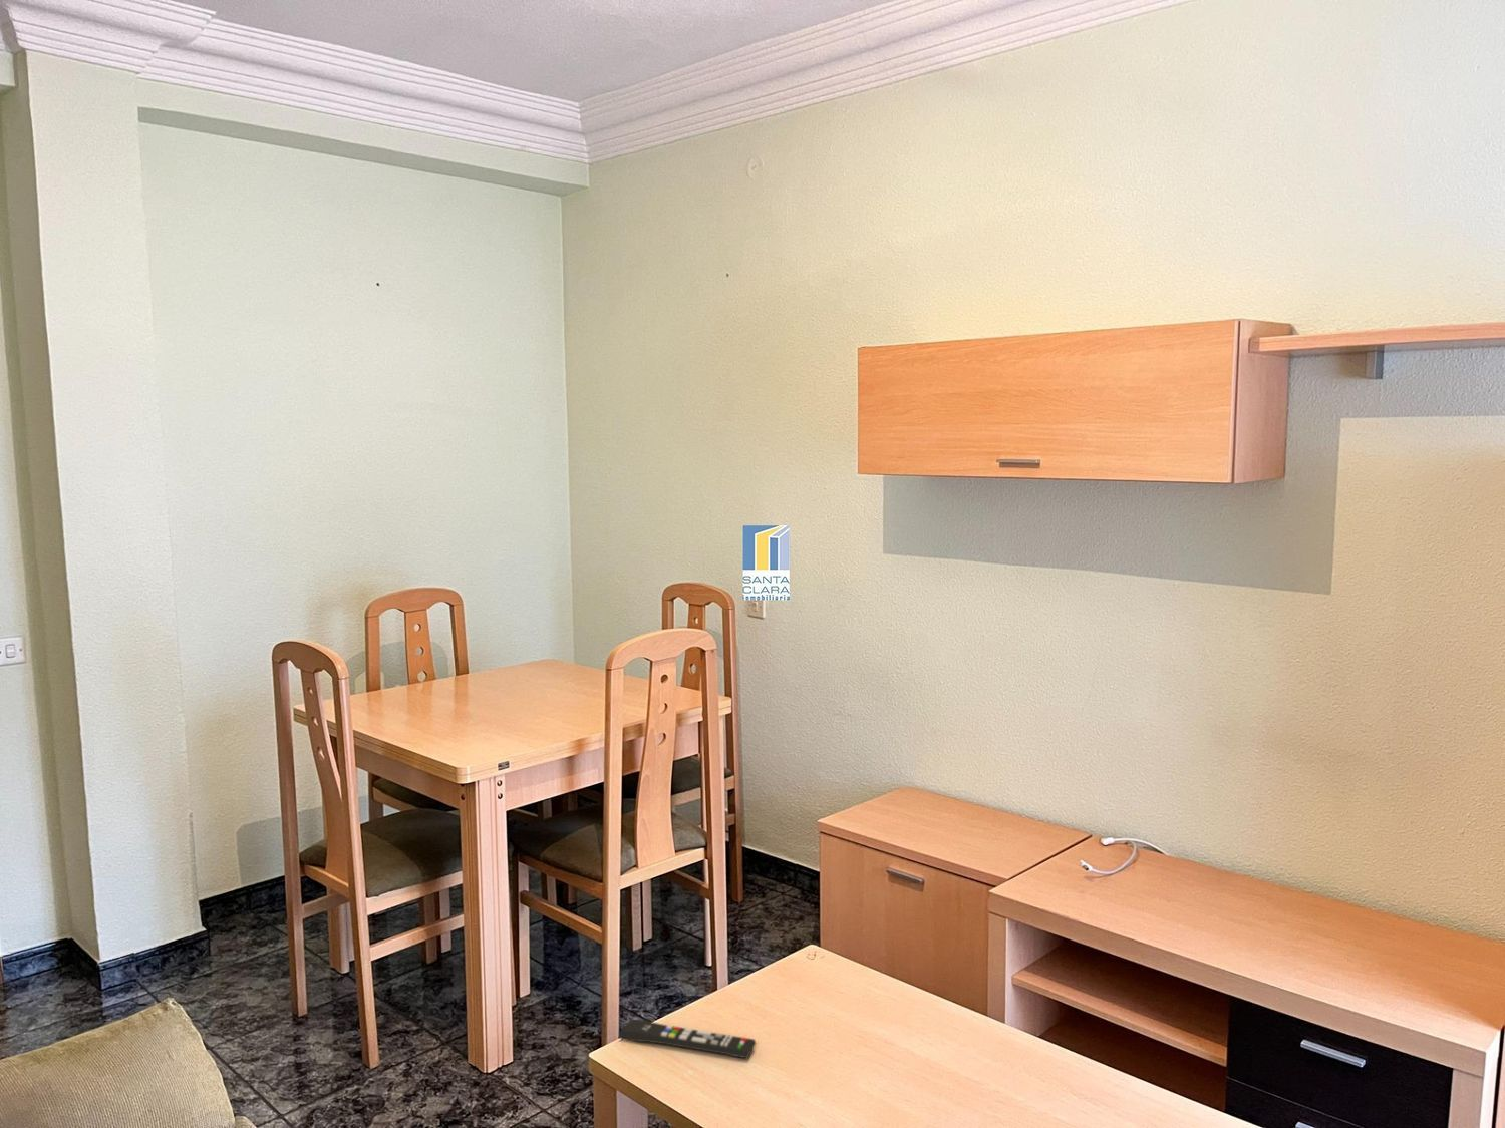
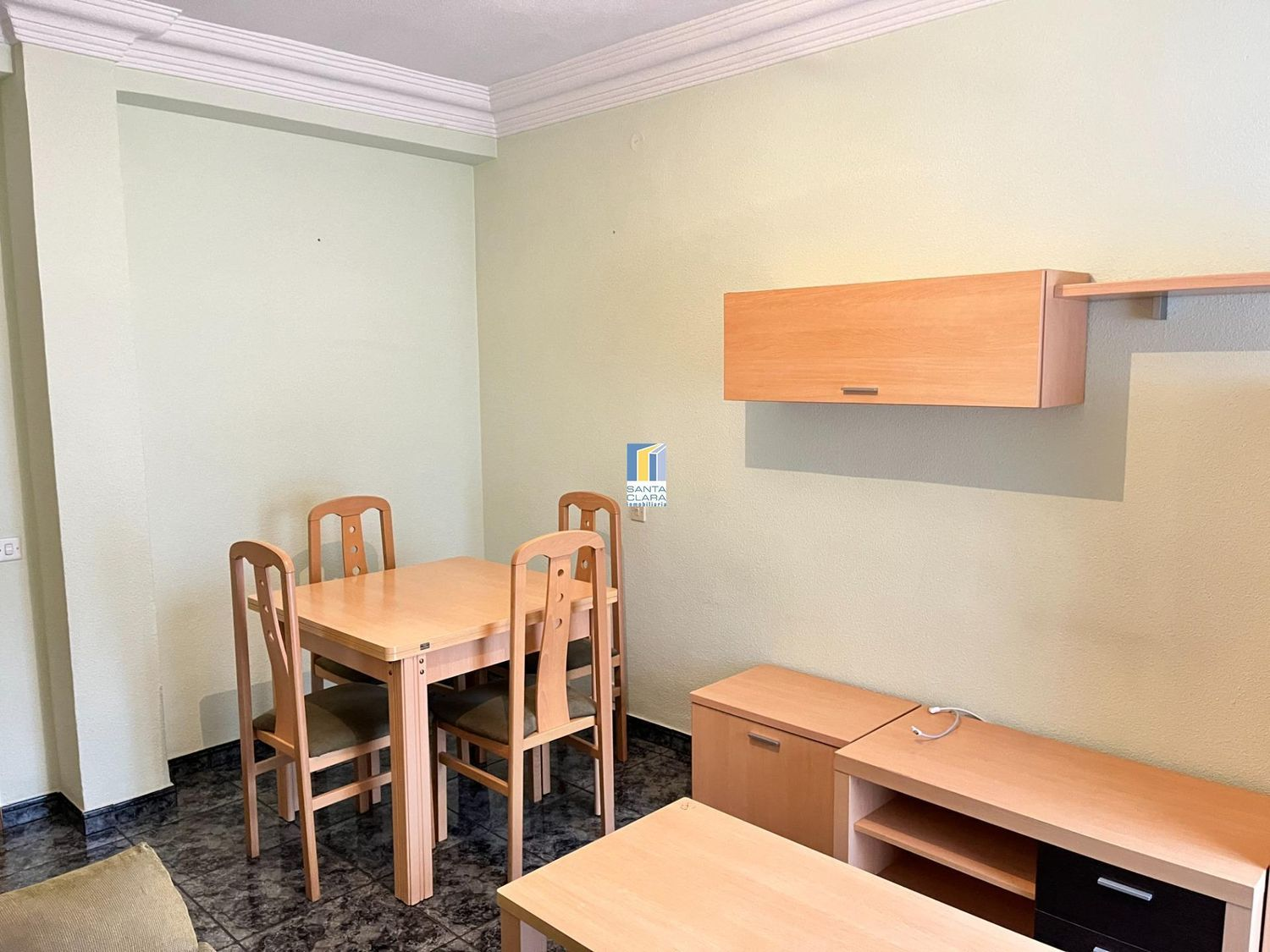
- remote control (686, 1038)
